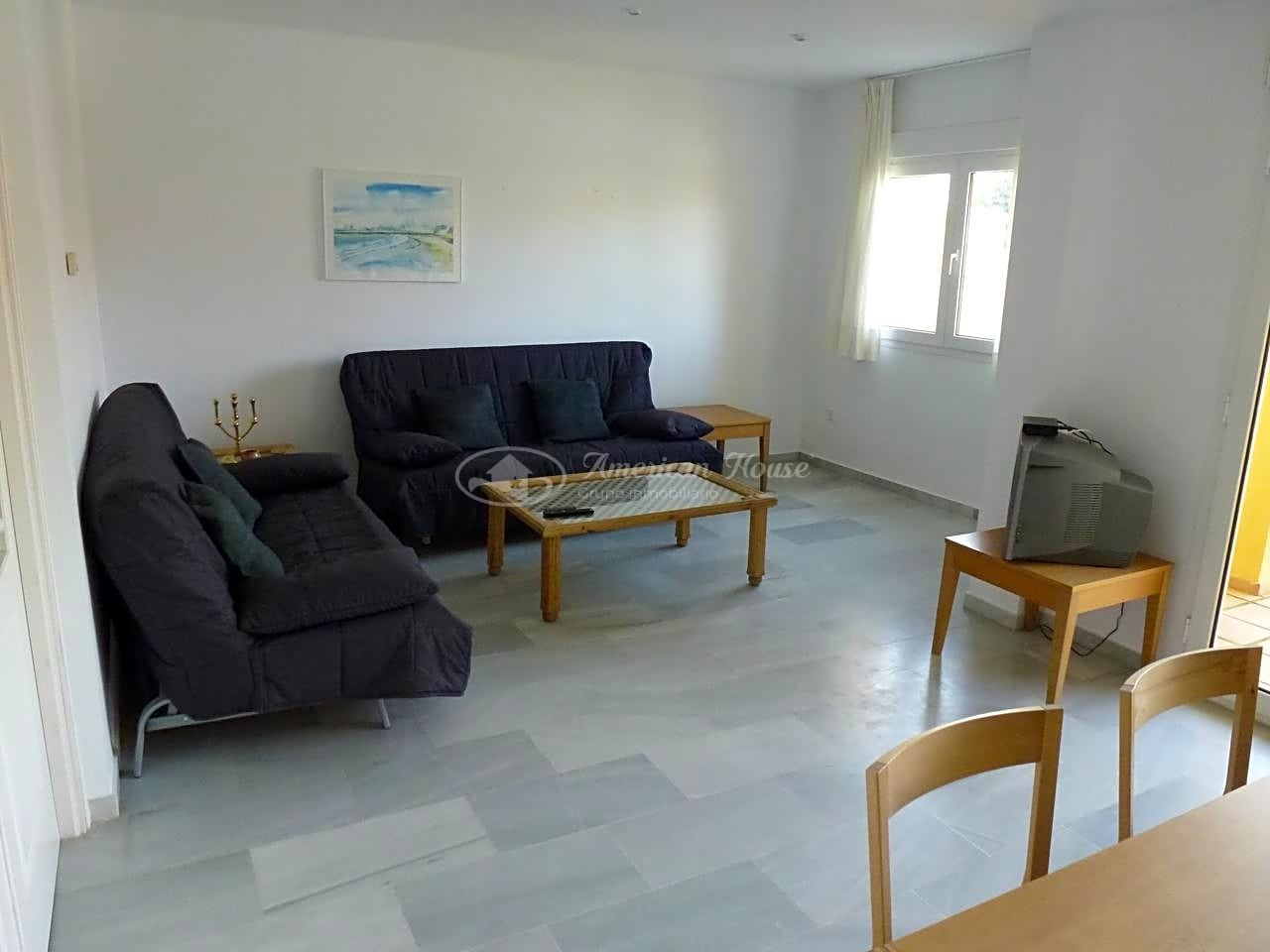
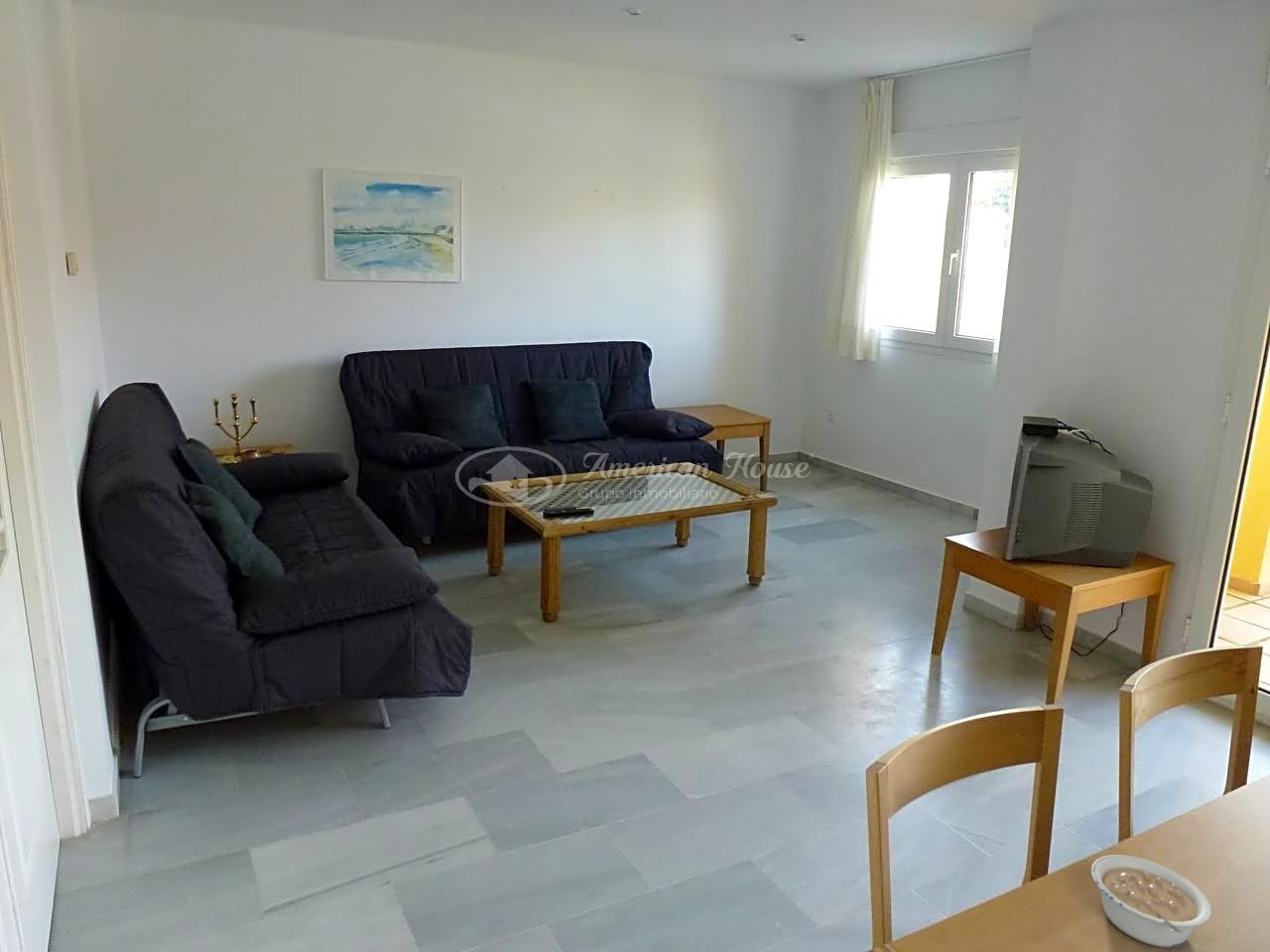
+ legume (1151, 904)
